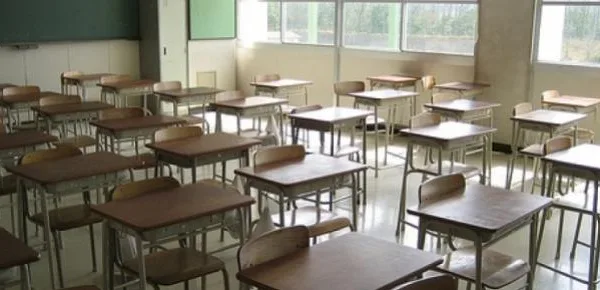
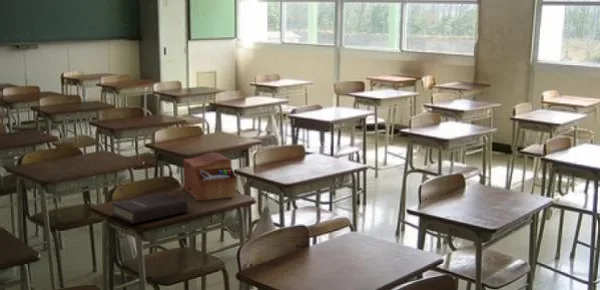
+ book (150, 208)
+ sewing box (208, 176)
